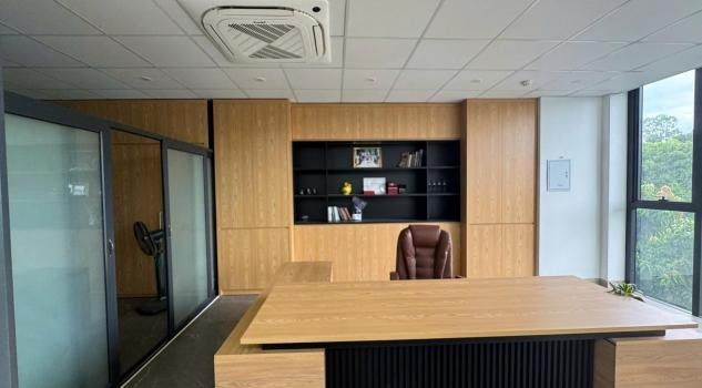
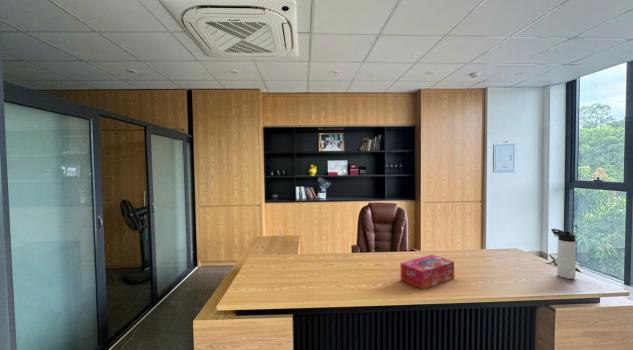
+ thermos bottle (562, 253)
+ tissue box (427, 270)
